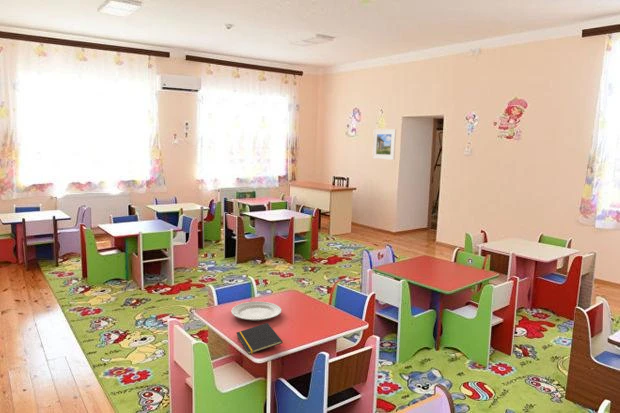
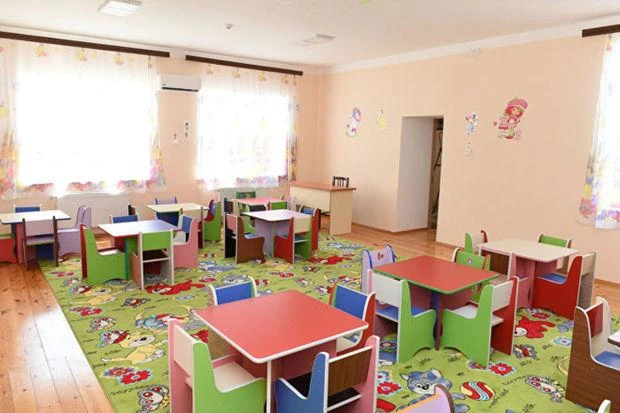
- notepad (258, 337)
- chinaware (256, 312)
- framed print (383, 144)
